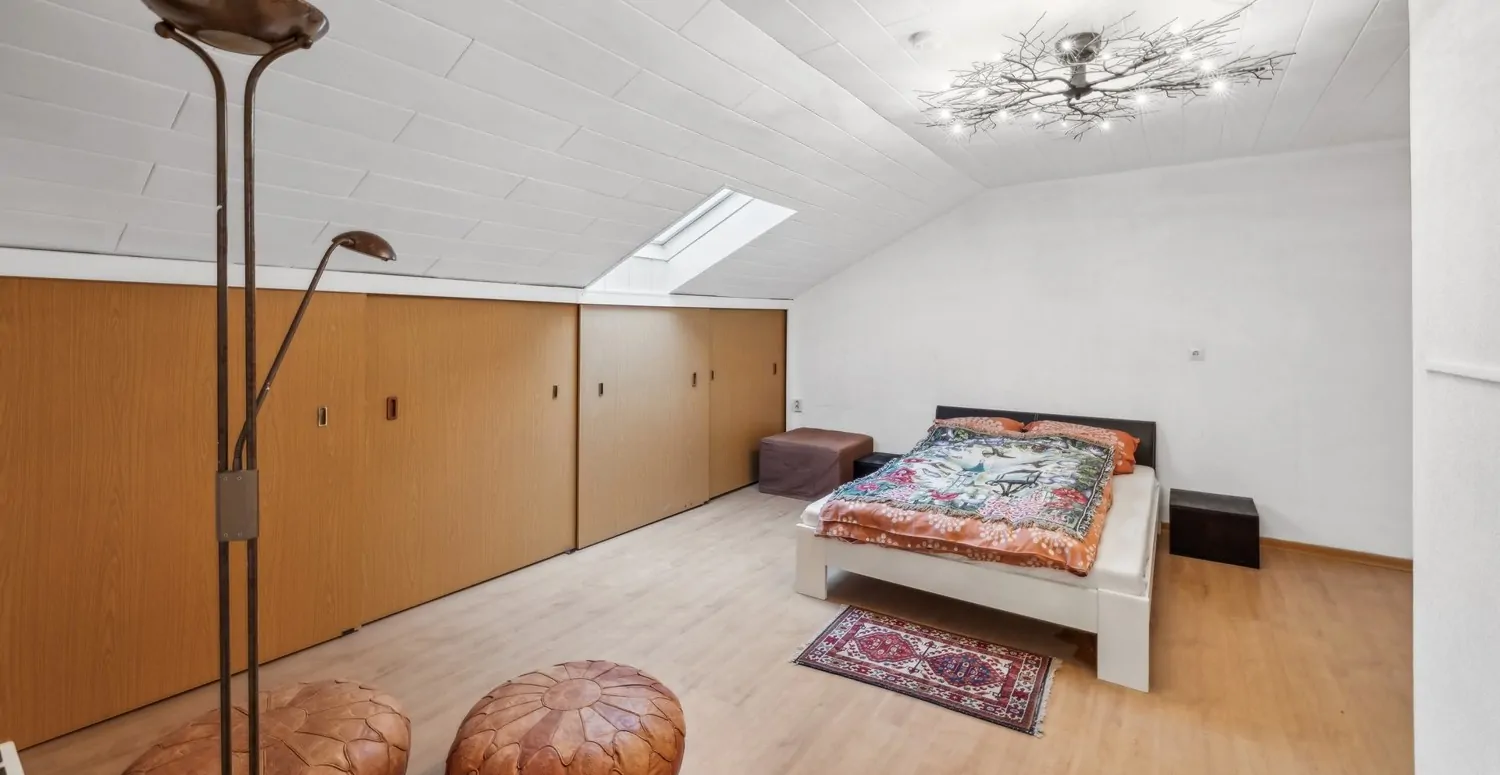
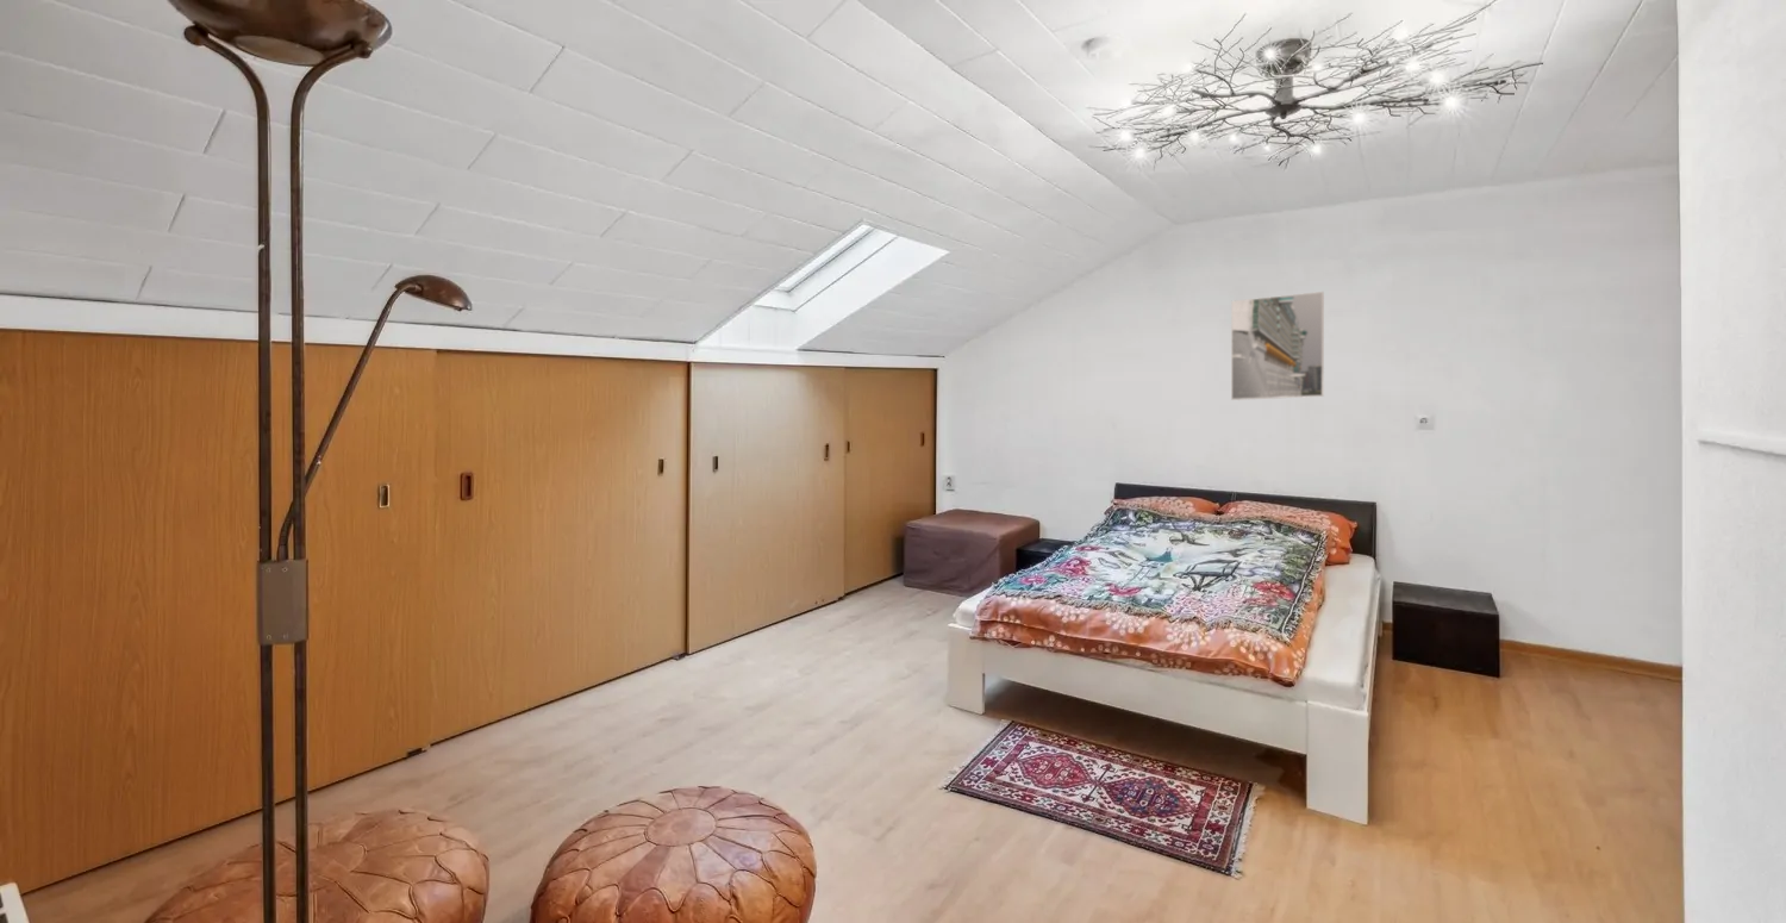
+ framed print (1275, 347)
